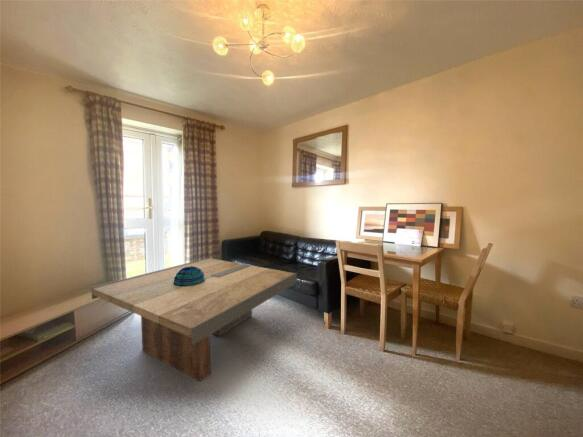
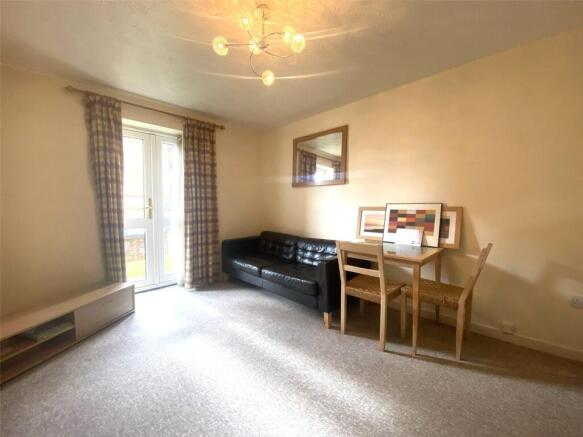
- decorative bowl (189, 273)
- coffee table (204, 310)
